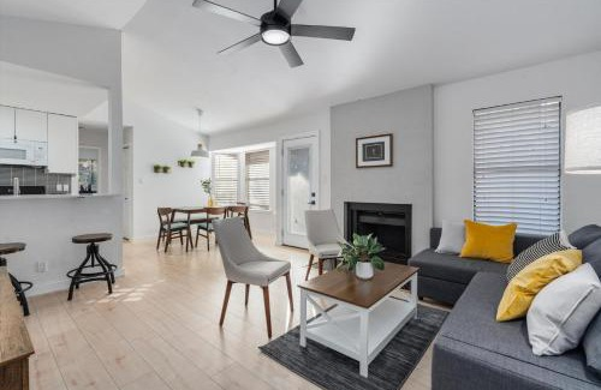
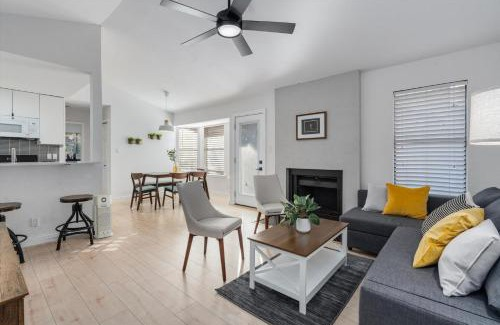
+ air purifier (101, 214)
